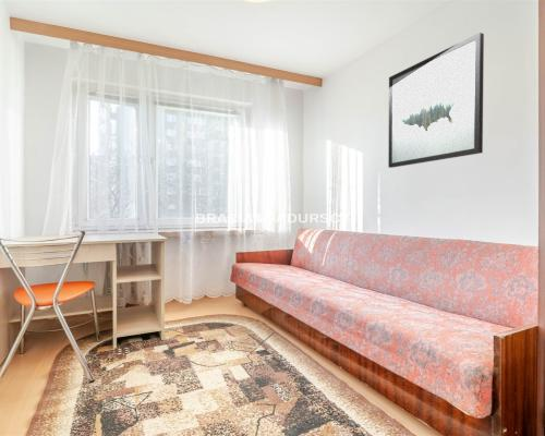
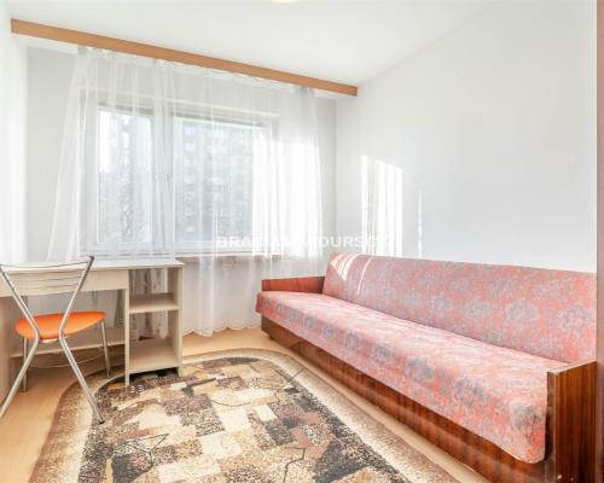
- wall art (428, 109)
